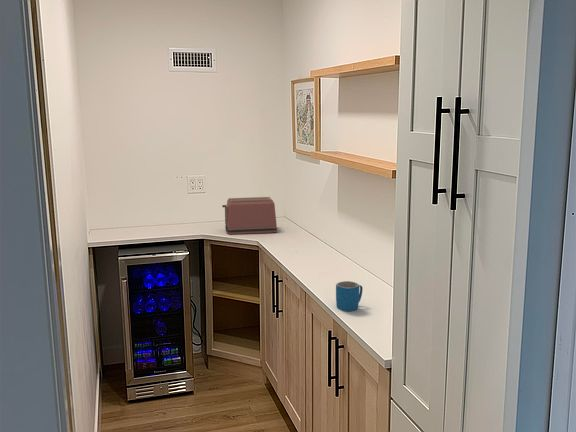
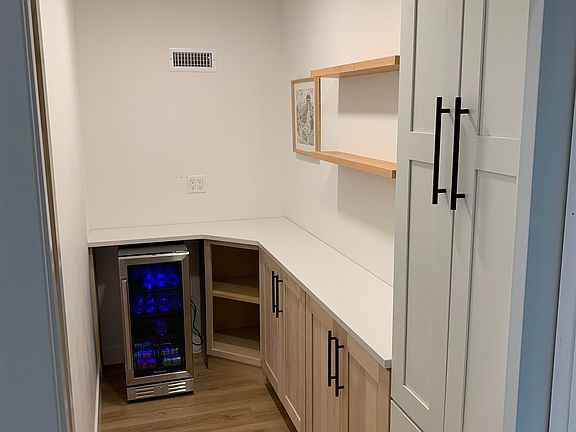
- toaster (249, 215)
- mug (350, 295)
